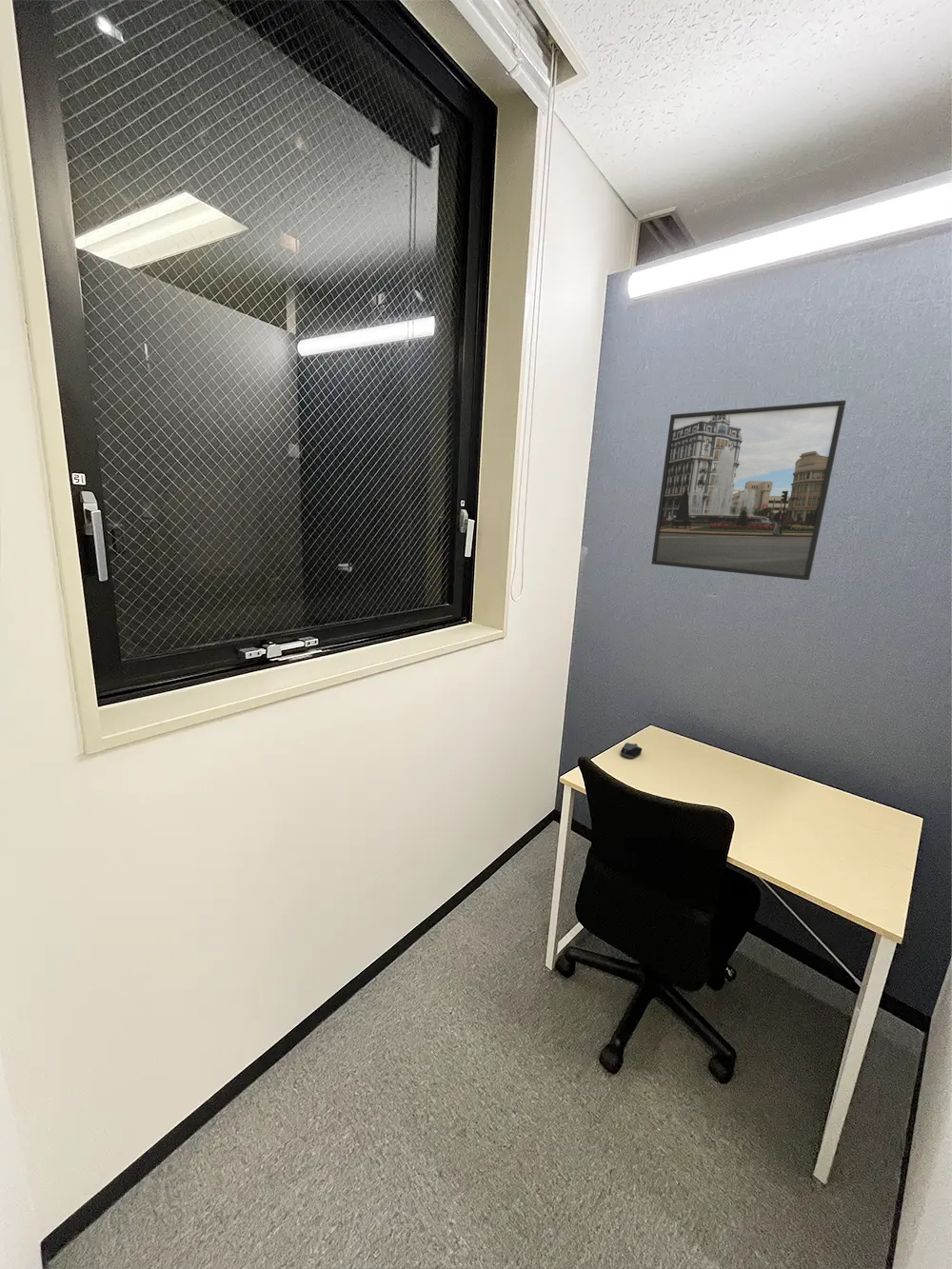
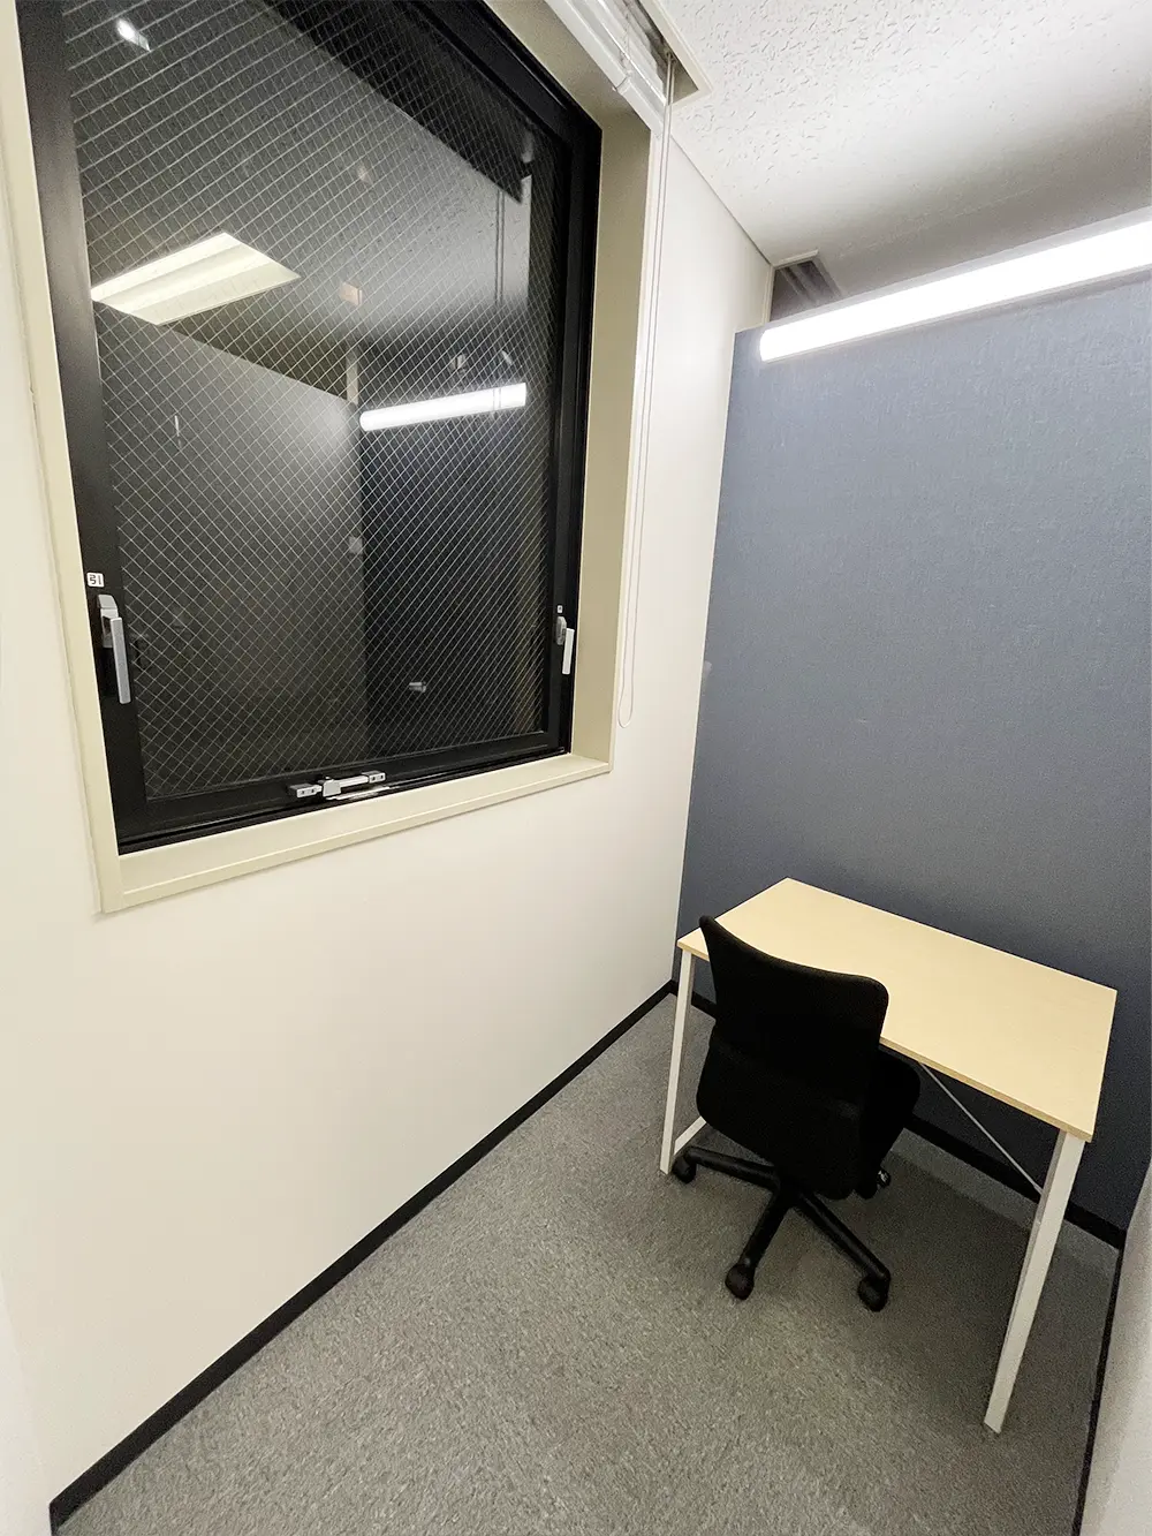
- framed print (736, 492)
- computer mouse (631, 748)
